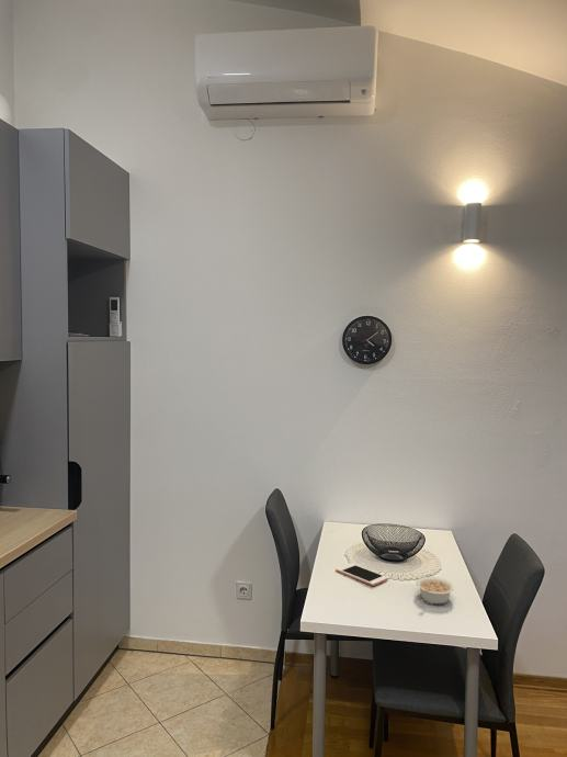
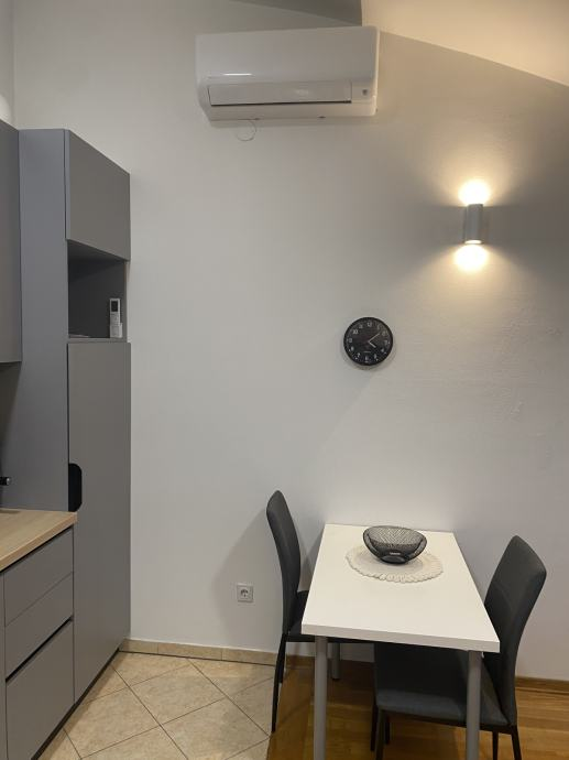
- legume (434, 590)
- cell phone (361, 574)
